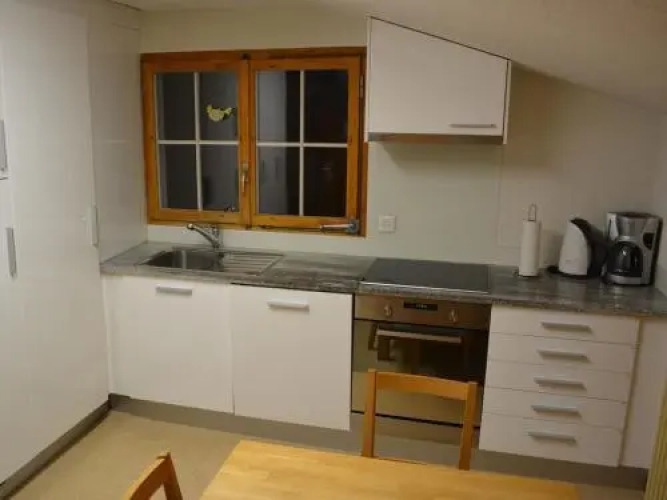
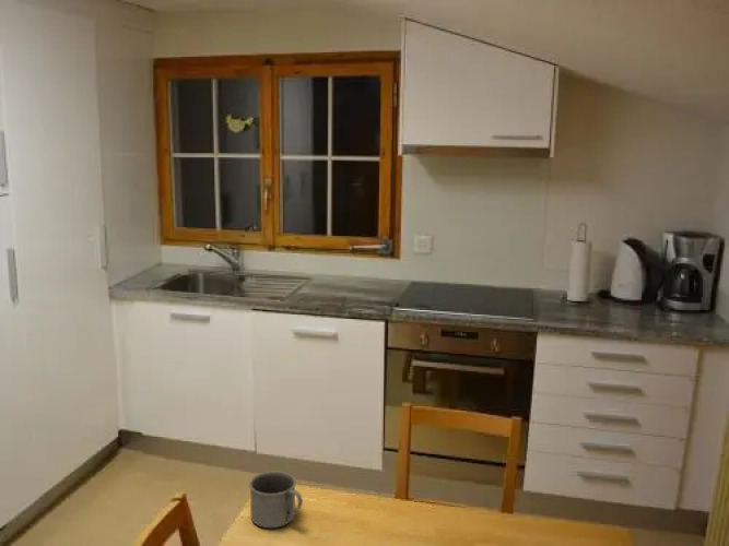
+ mug (275, 499)
